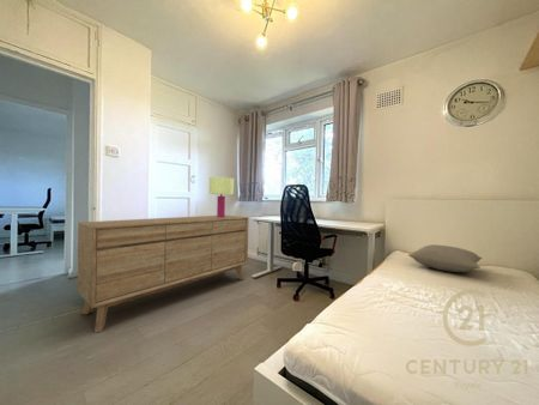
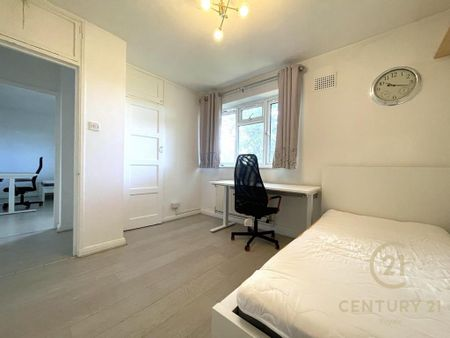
- table lamp (220, 197)
- sideboard (180, 255)
- pillow (444, 256)
